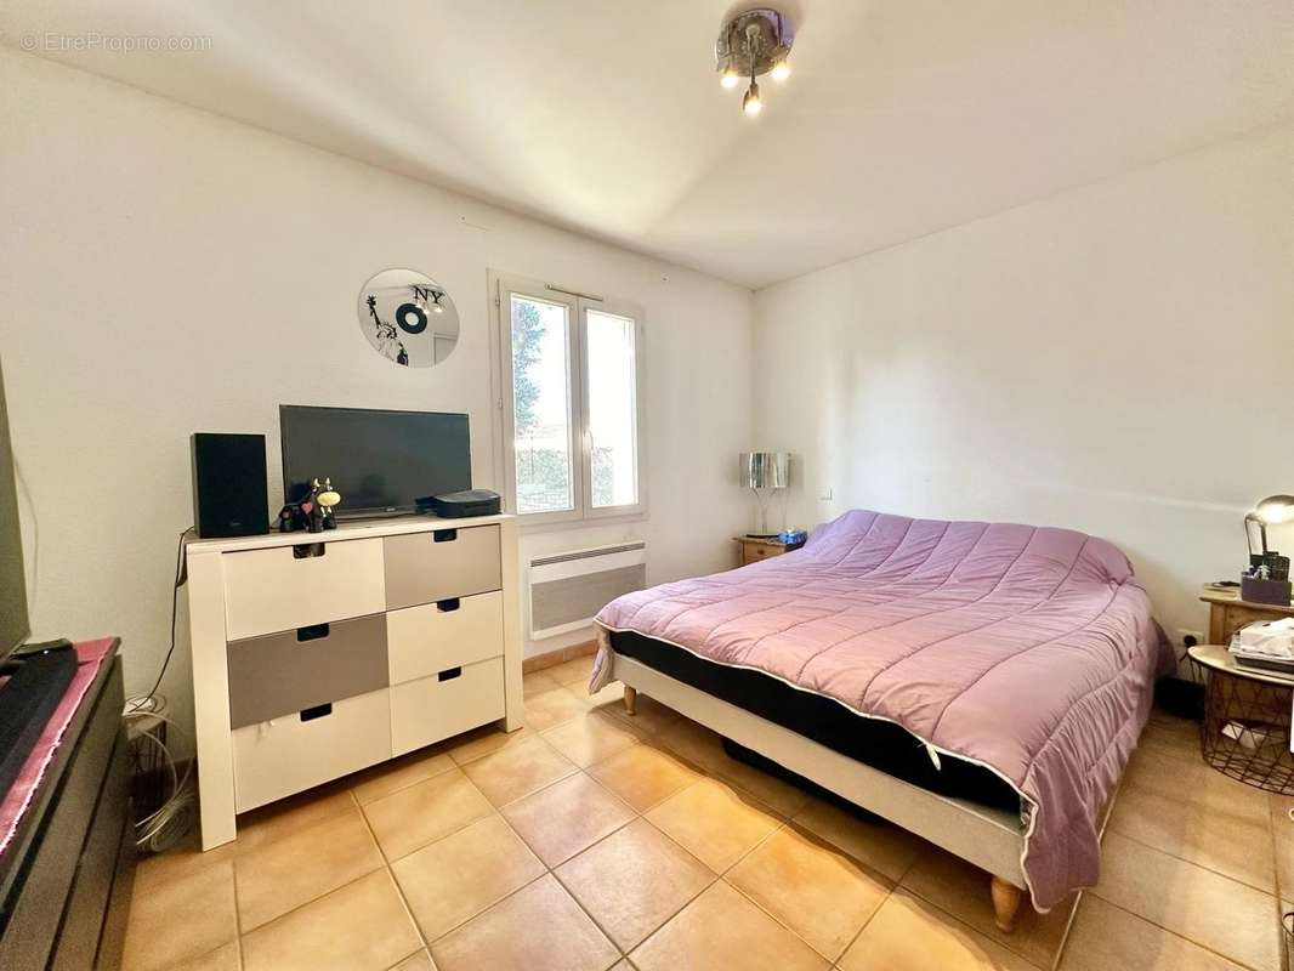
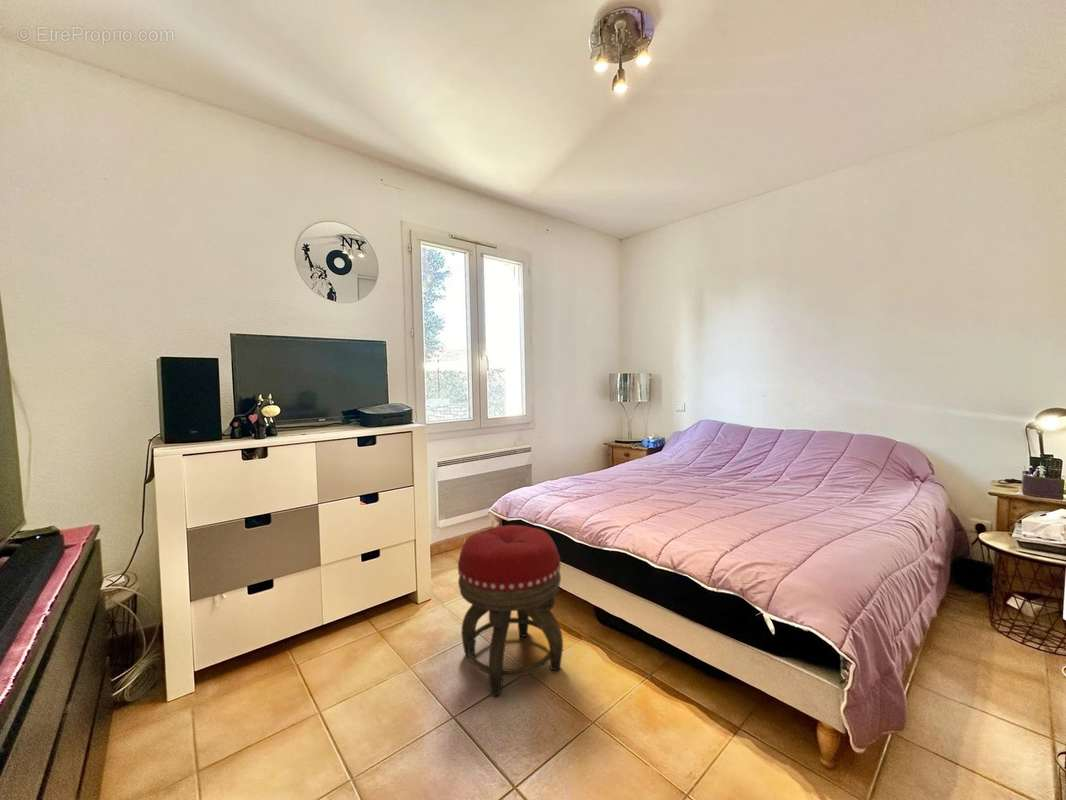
+ footstool (510, 598)
